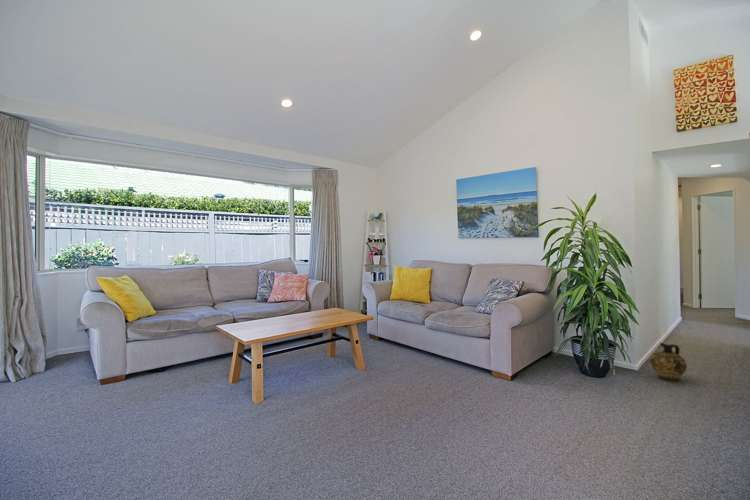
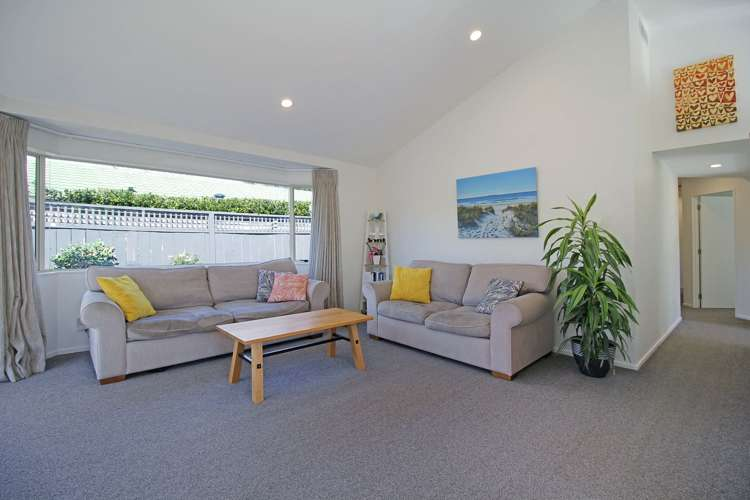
- ceramic jug (668, 360)
